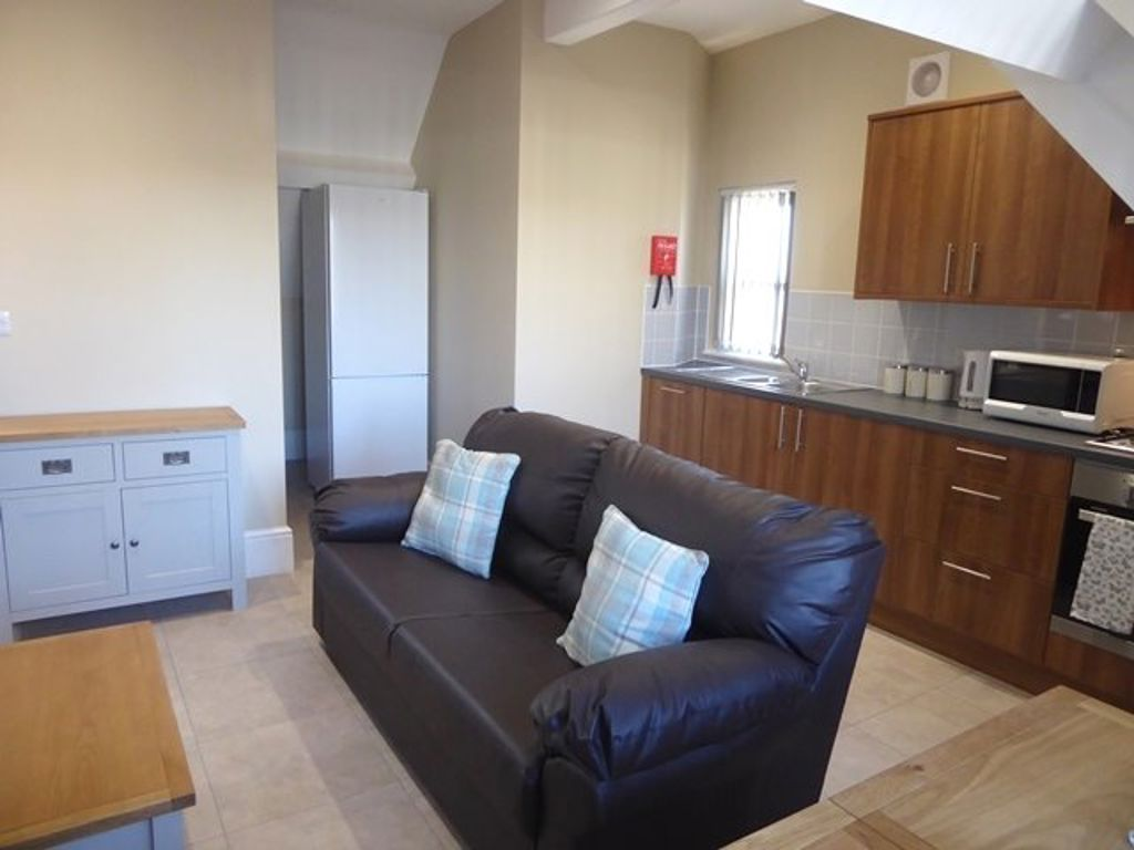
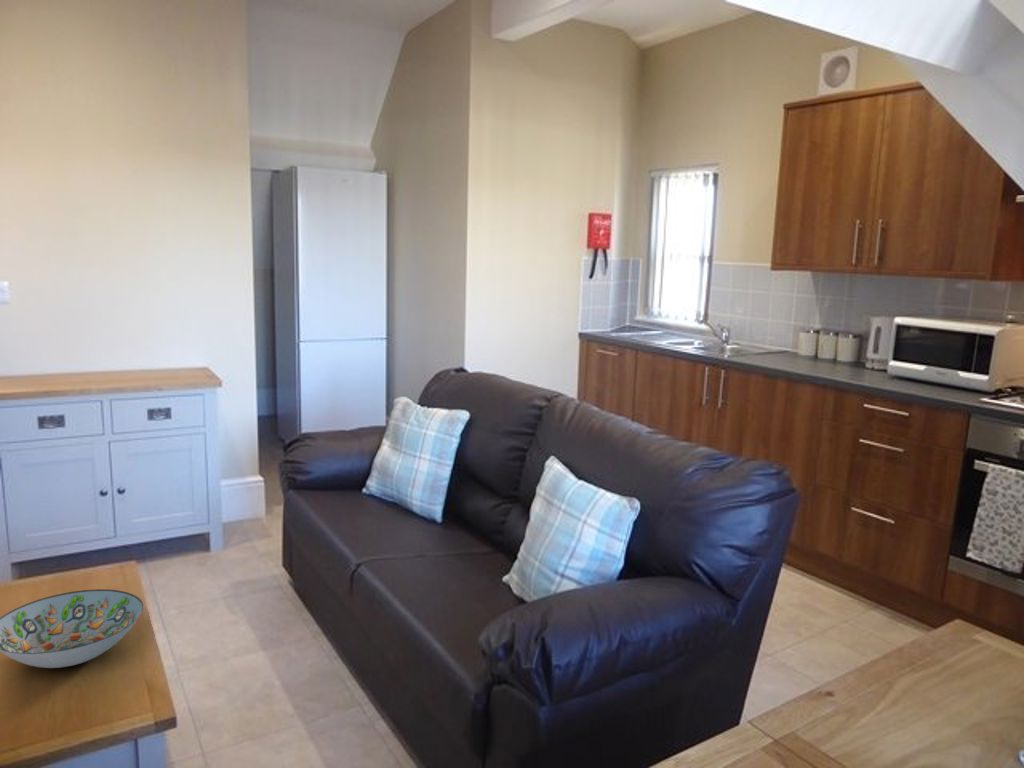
+ decorative bowl (70, 637)
